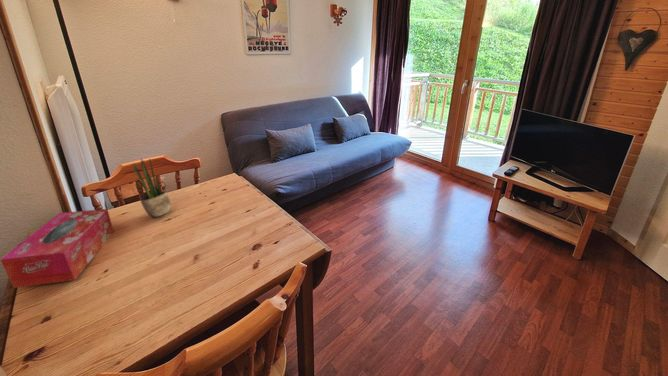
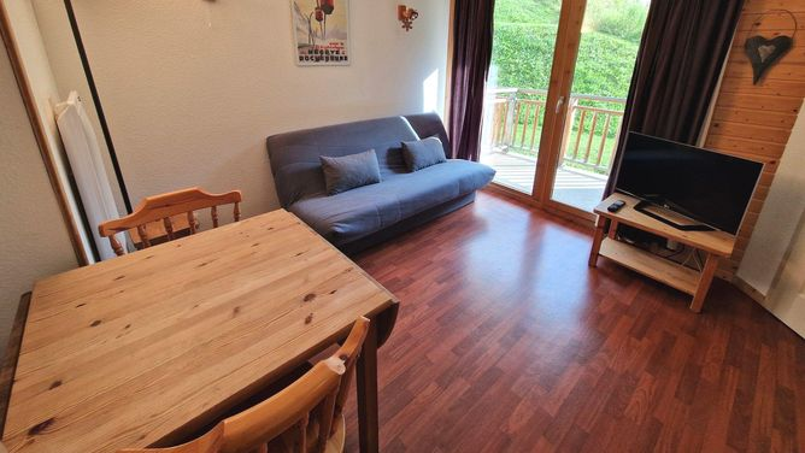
- tissue box (66, 243)
- potted plant (149, 186)
